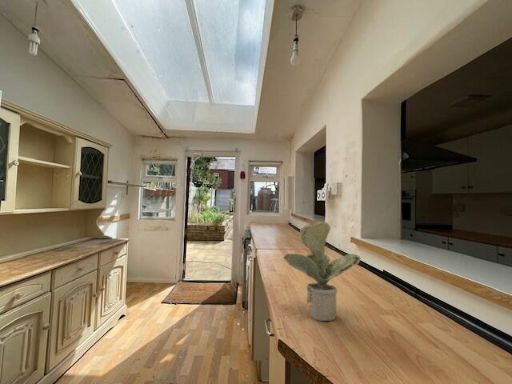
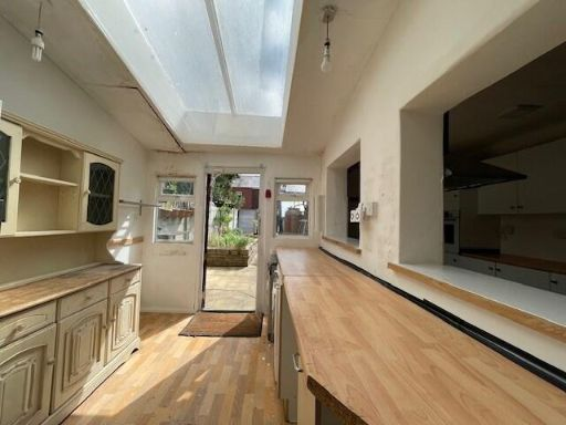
- potted plant (320, 265)
